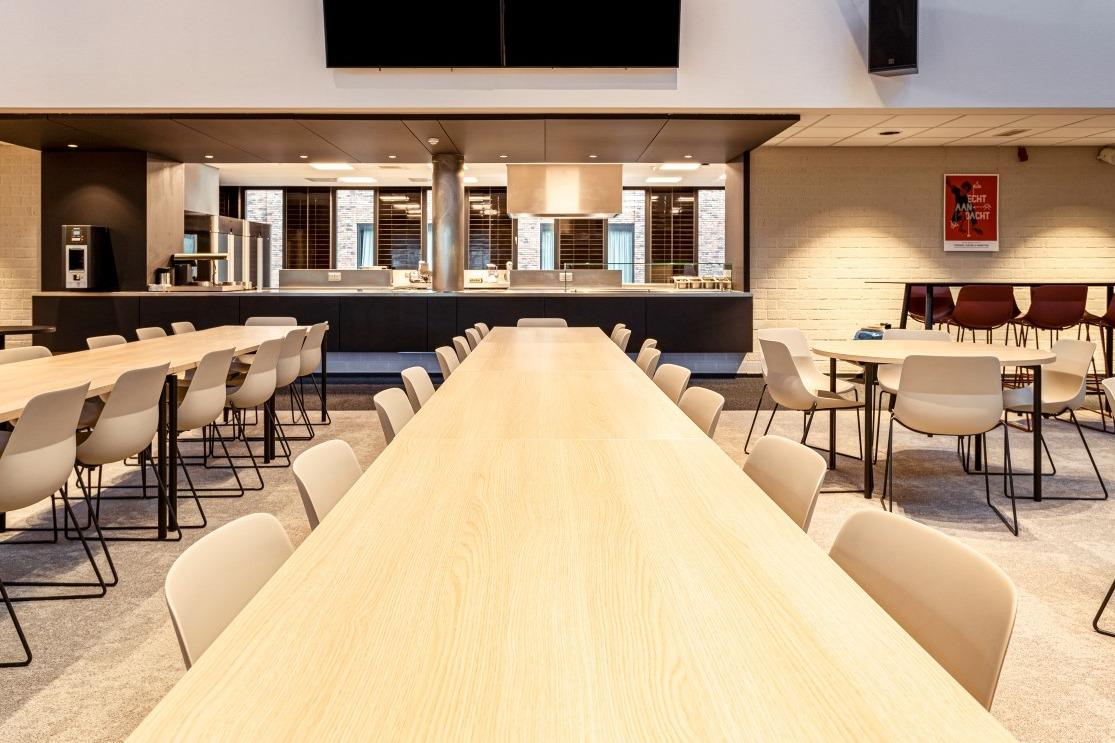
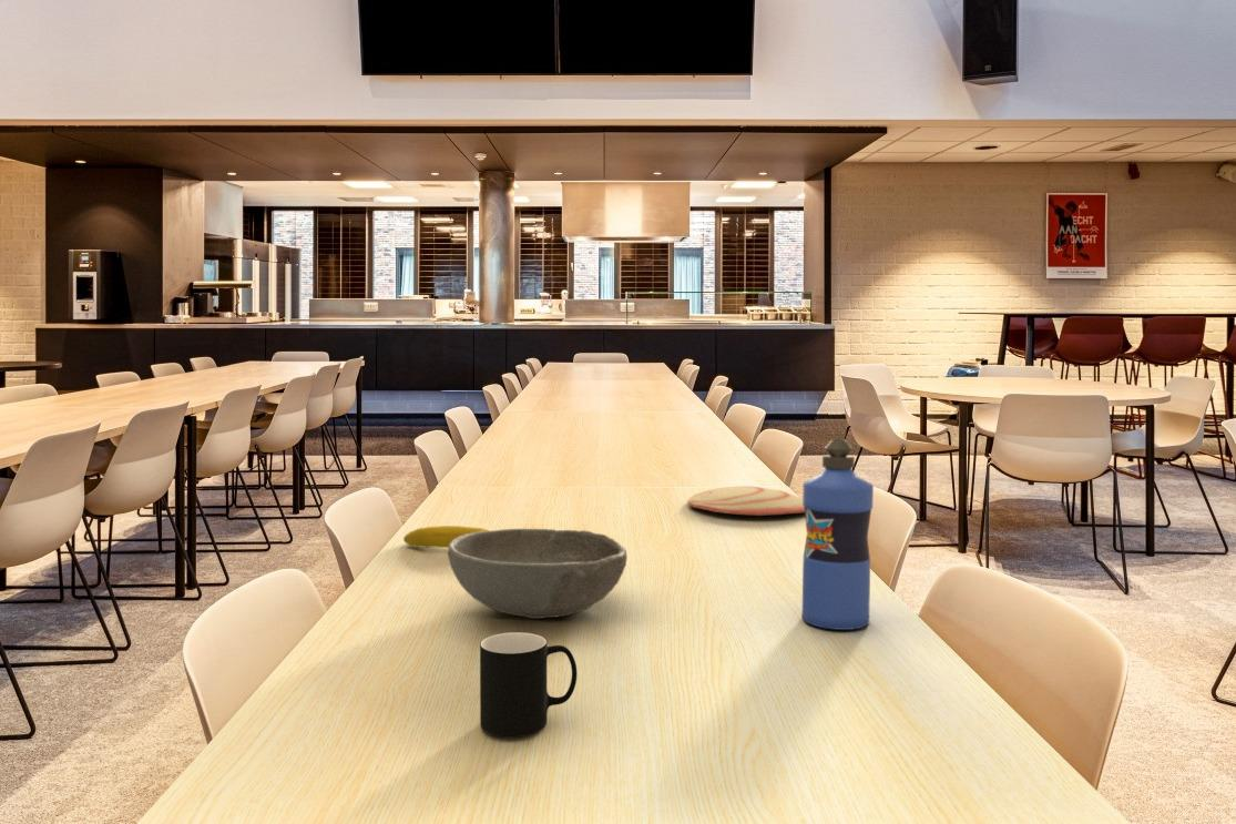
+ water bottle (837, 530)
+ cup (529, 682)
+ fruit (452, 536)
+ plate (750, 497)
+ bowl (537, 576)
